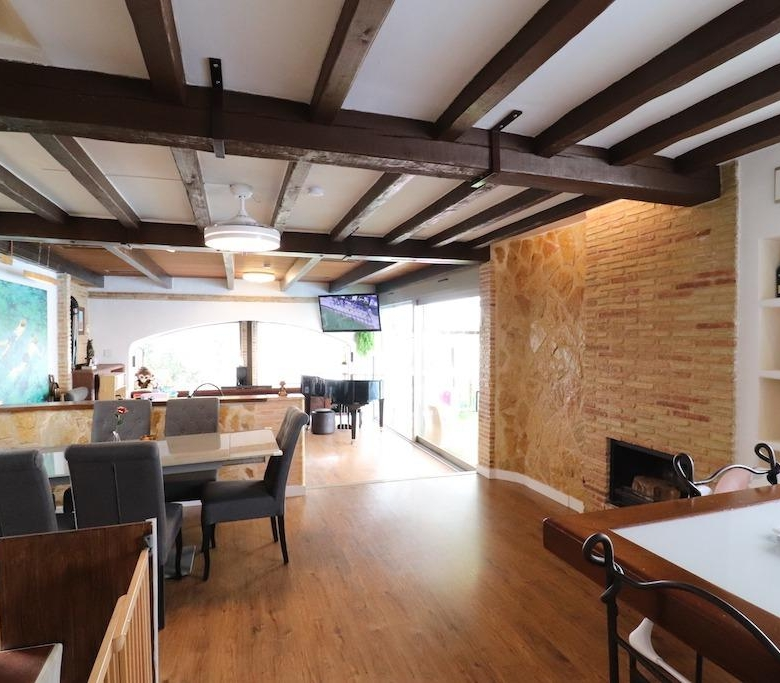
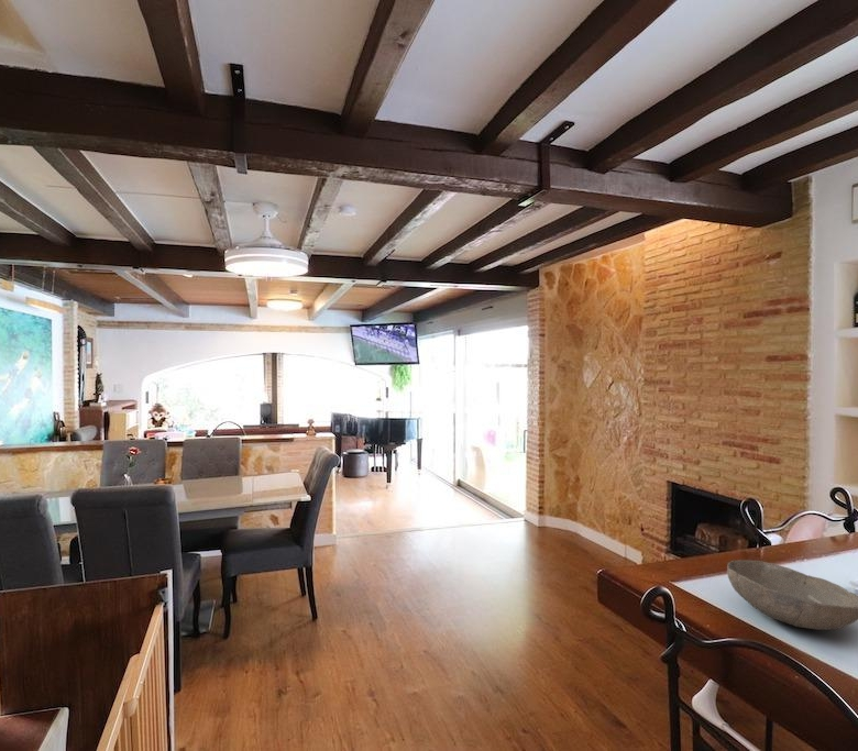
+ bowl (790, 595)
